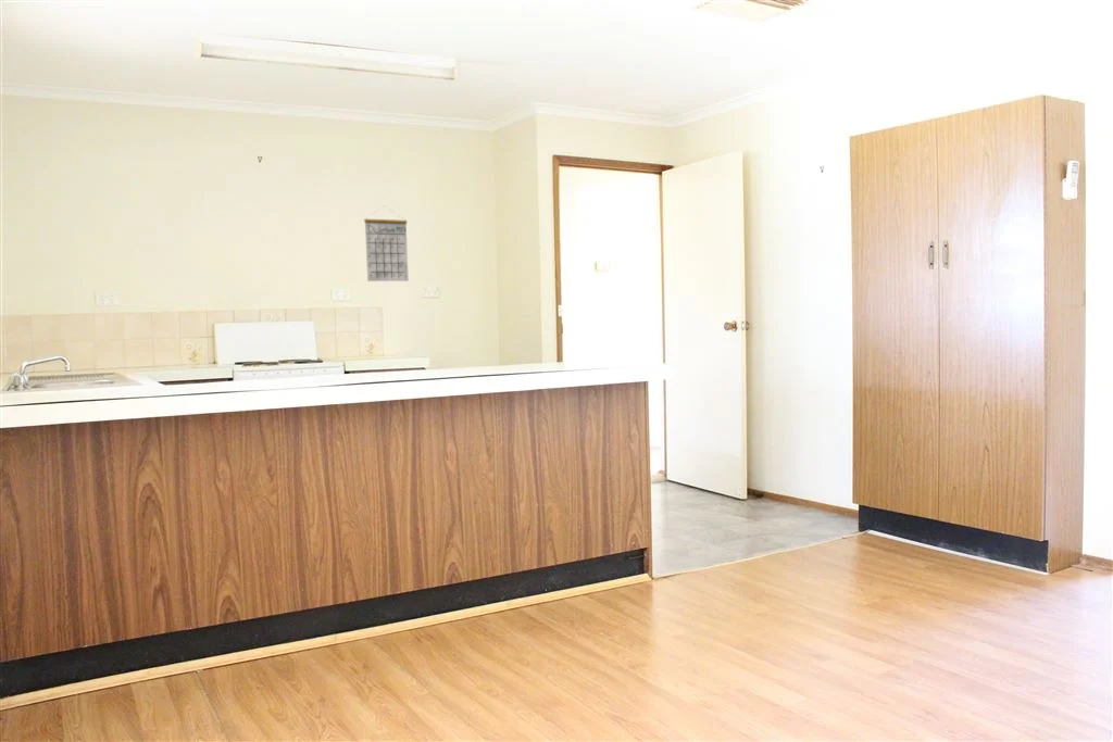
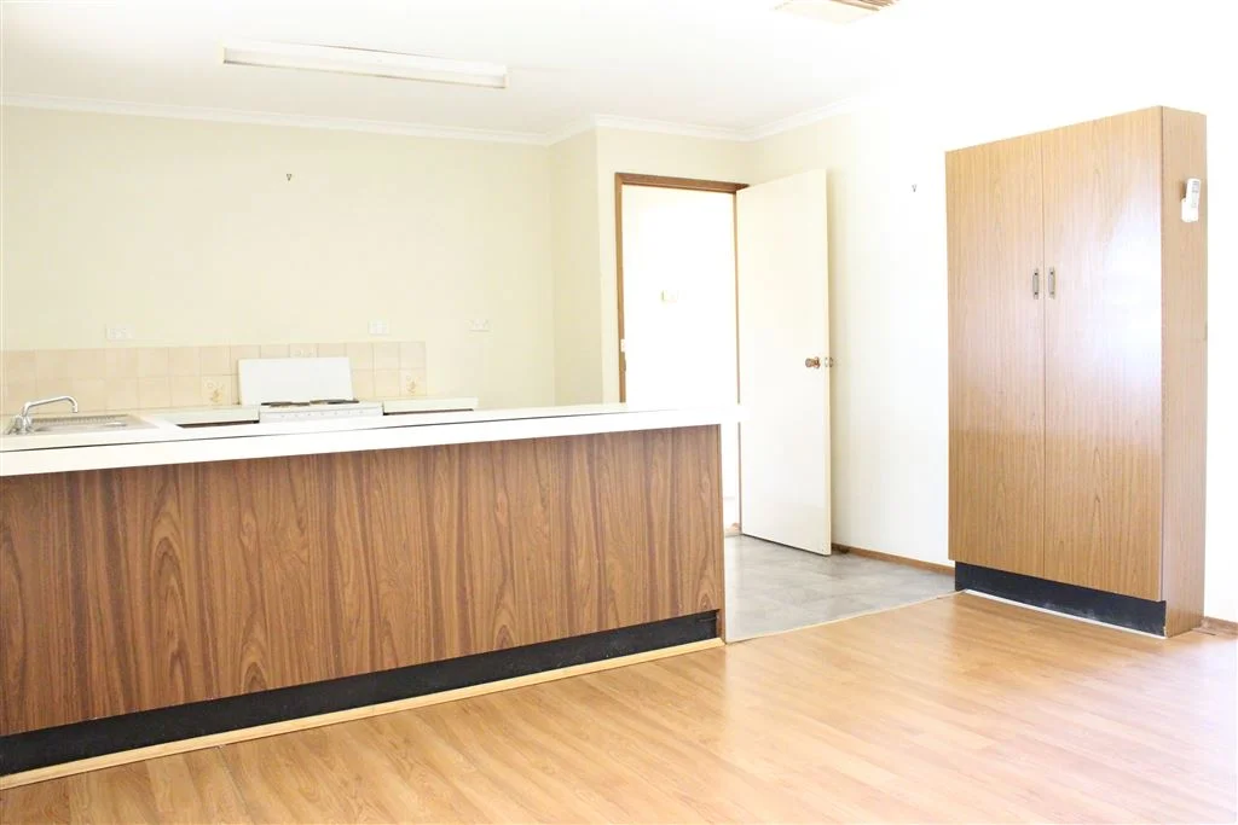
- calendar (386, 242)
